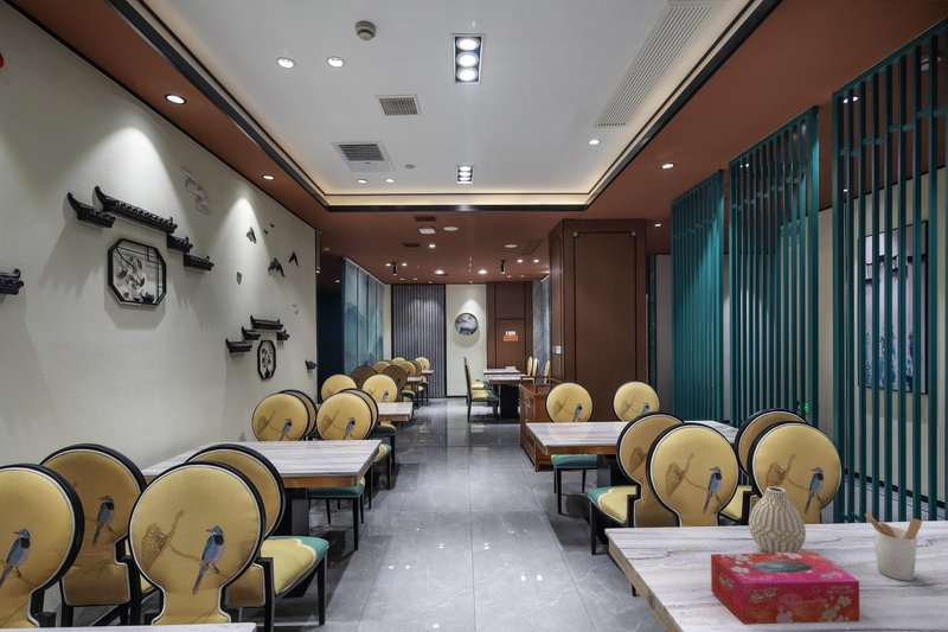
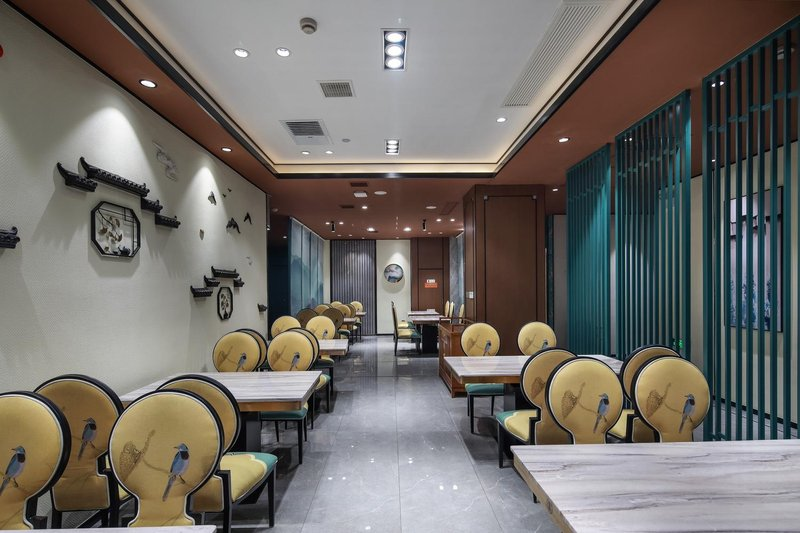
- vase (776, 519)
- utensil holder (890, 543)
- tissue box (781, 586)
